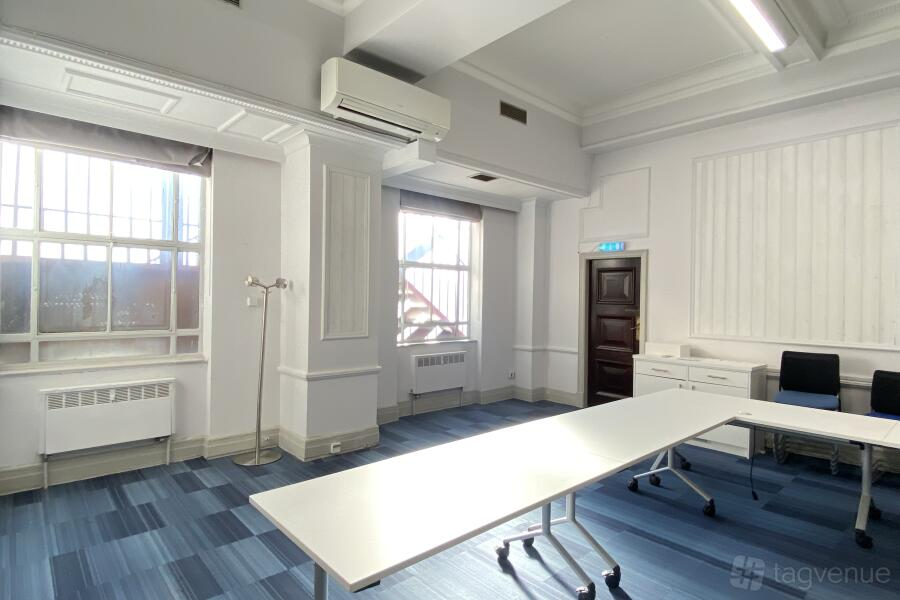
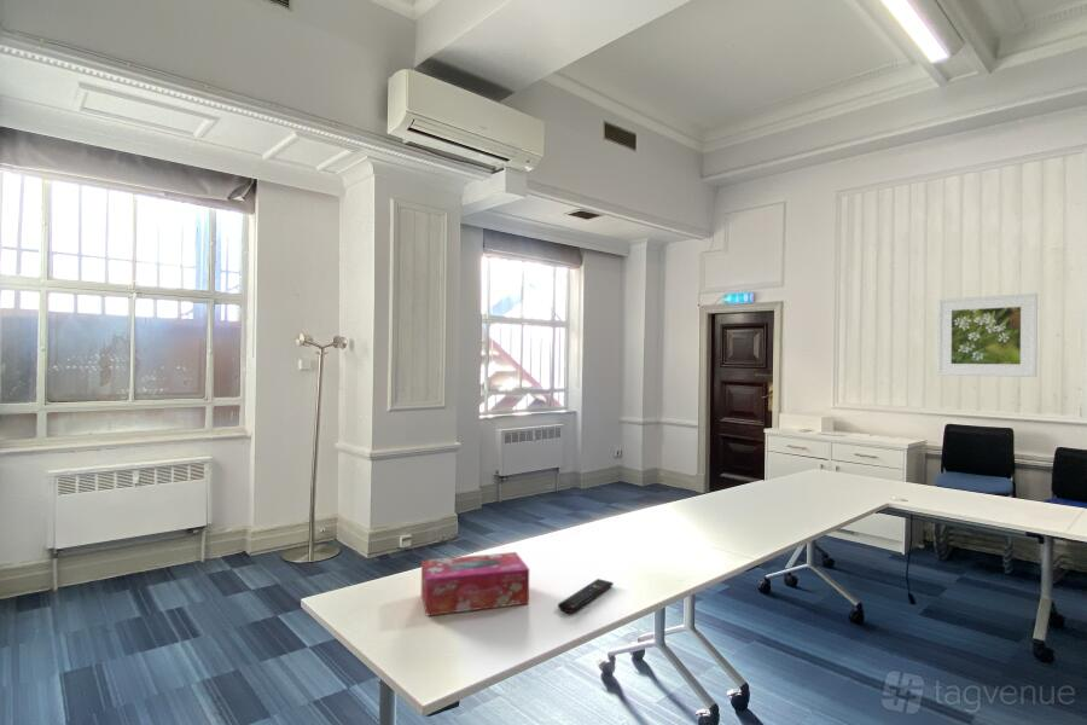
+ remote control (586, 594)
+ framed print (984, 336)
+ tissue box (473, 581)
